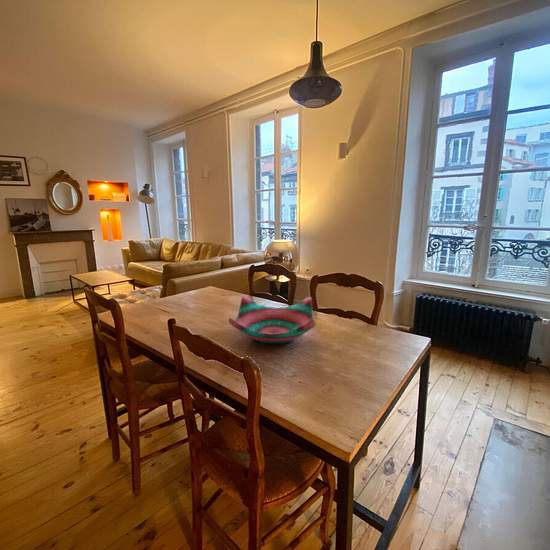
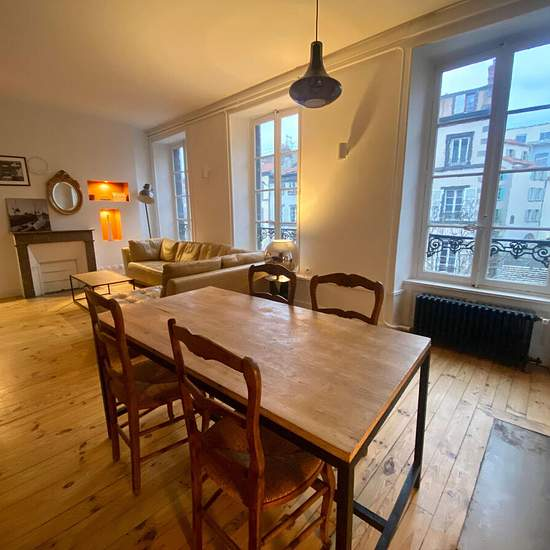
- decorative bowl (274, 320)
